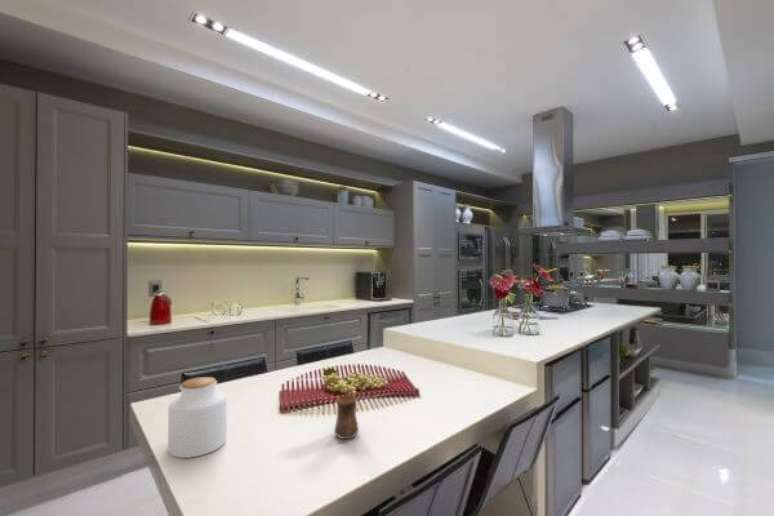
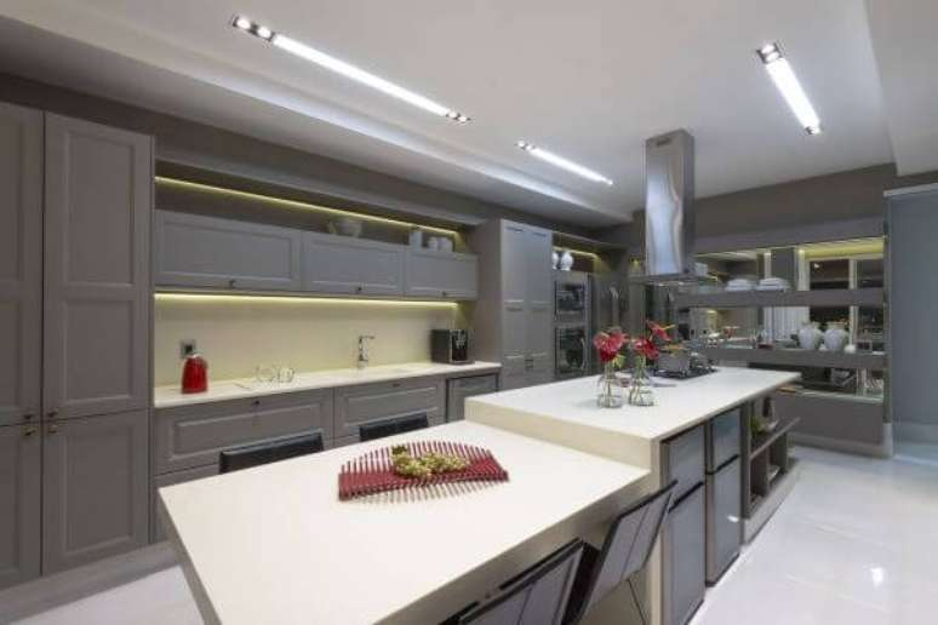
- cup (346, 416)
- jar (197, 414)
